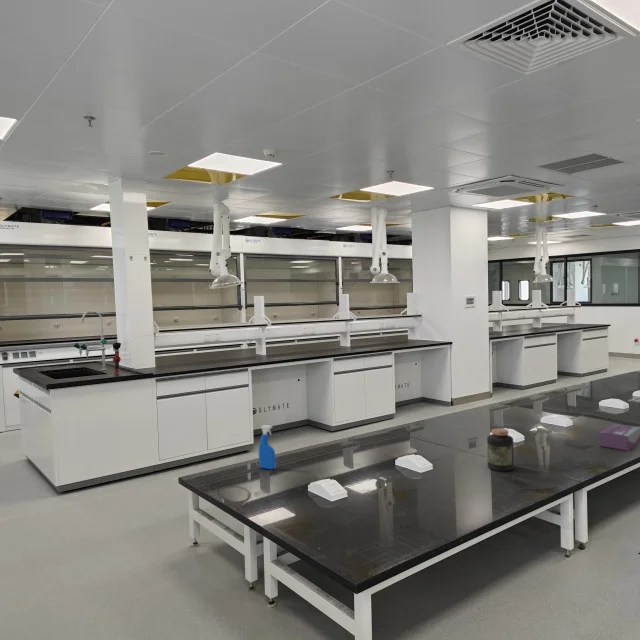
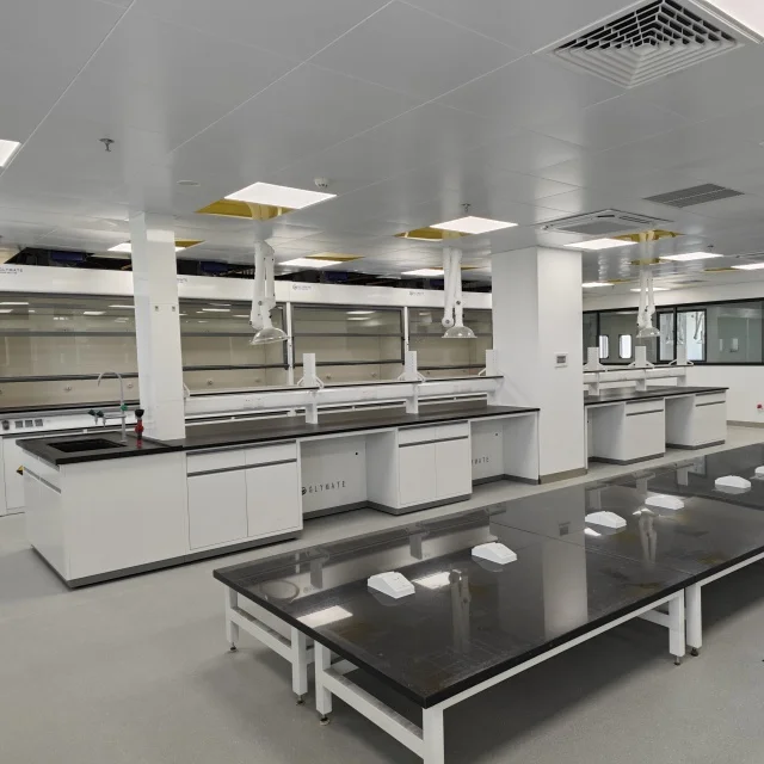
- spray bottle (266, 446)
- tissue box (620, 436)
- jar (500, 448)
